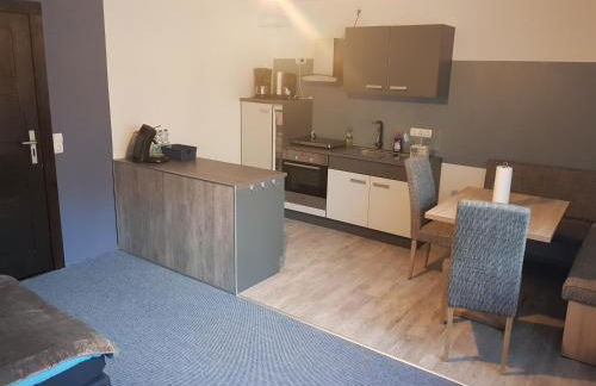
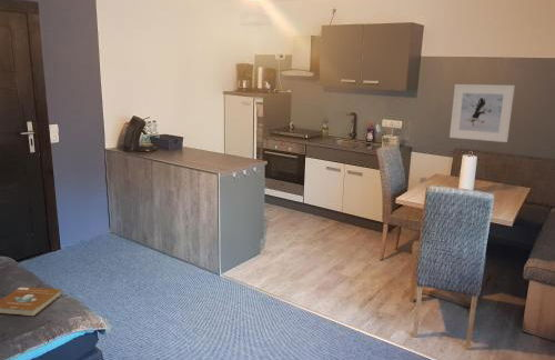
+ book (27, 300)
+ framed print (481, 112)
